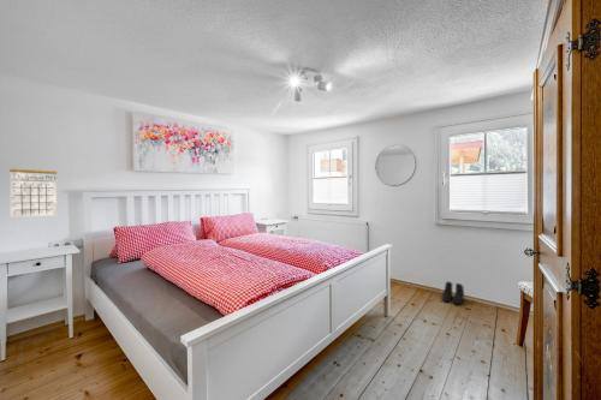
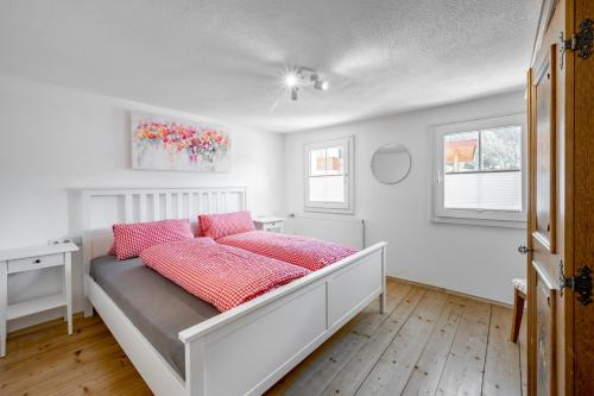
- calendar (34, 187)
- boots (451, 291)
